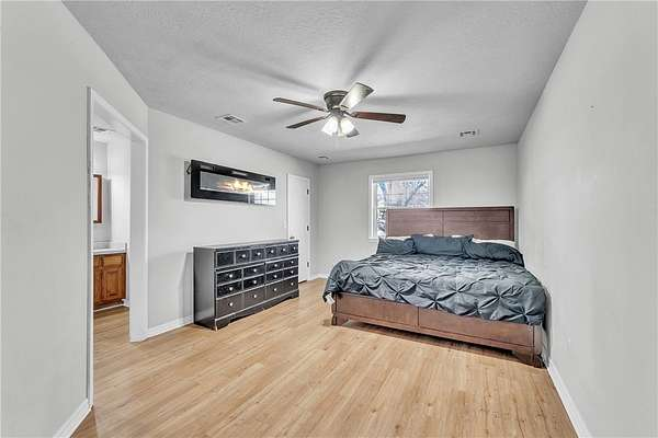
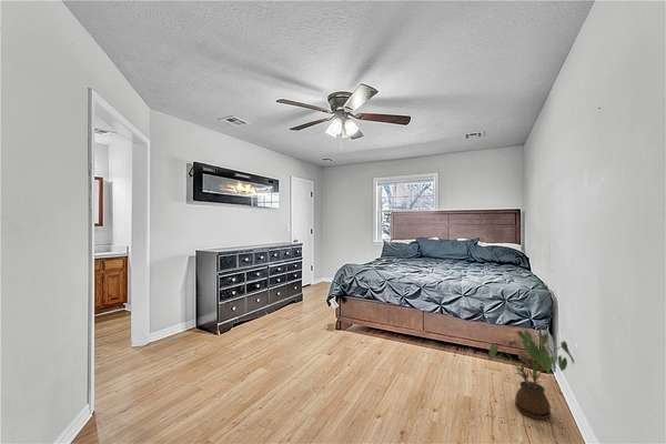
+ house plant (527, 372)
